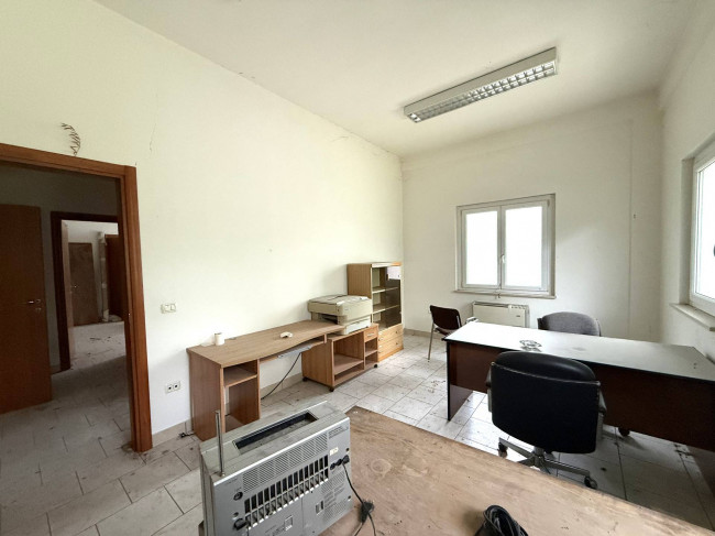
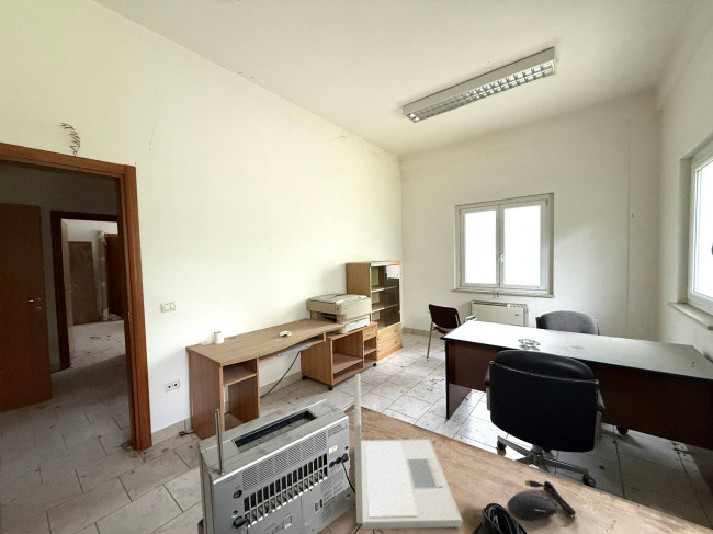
+ laptop (398, 440)
+ computer mouse (533, 495)
